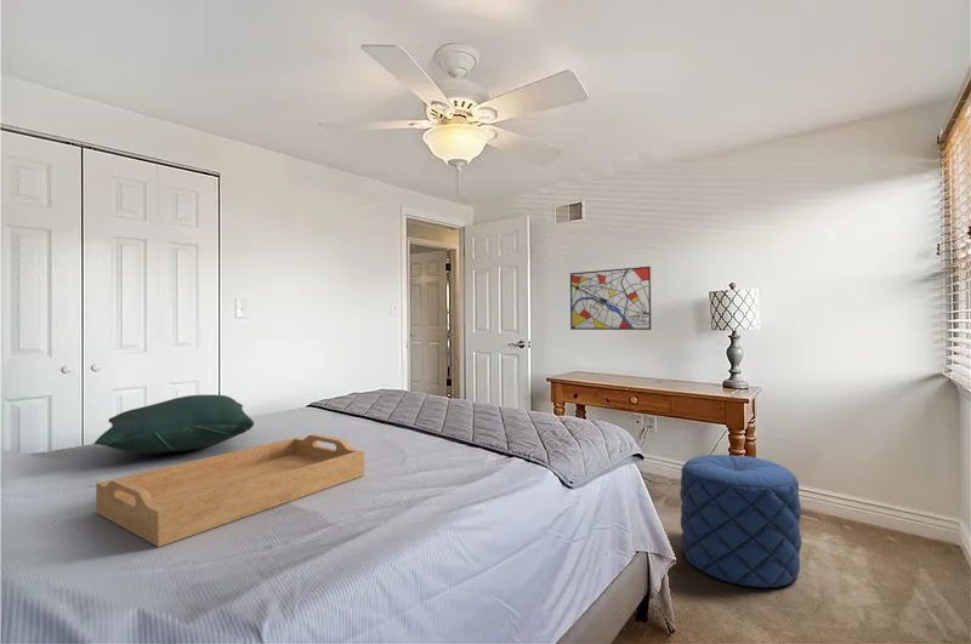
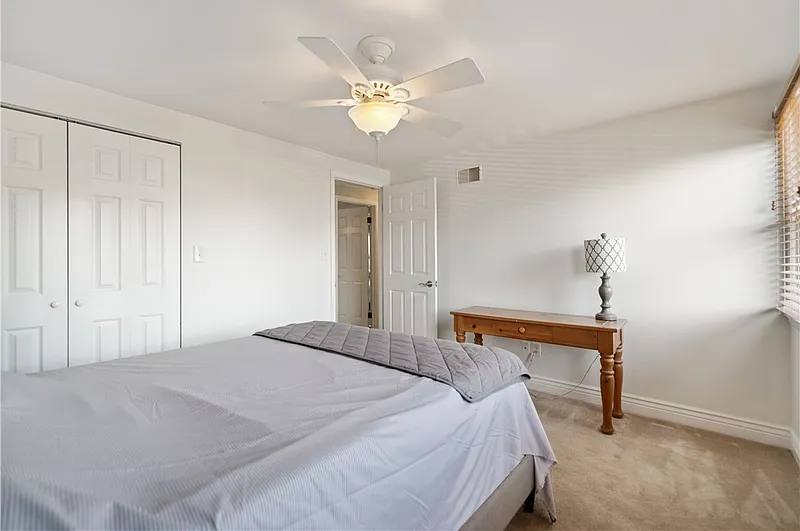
- pouf (738, 512)
- serving tray (244, 474)
- pillow (180, 422)
- wall art (608, 300)
